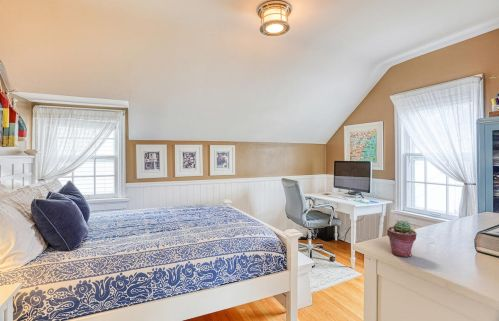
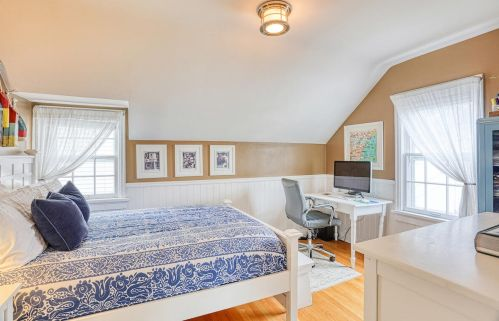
- potted succulent (401, 237)
